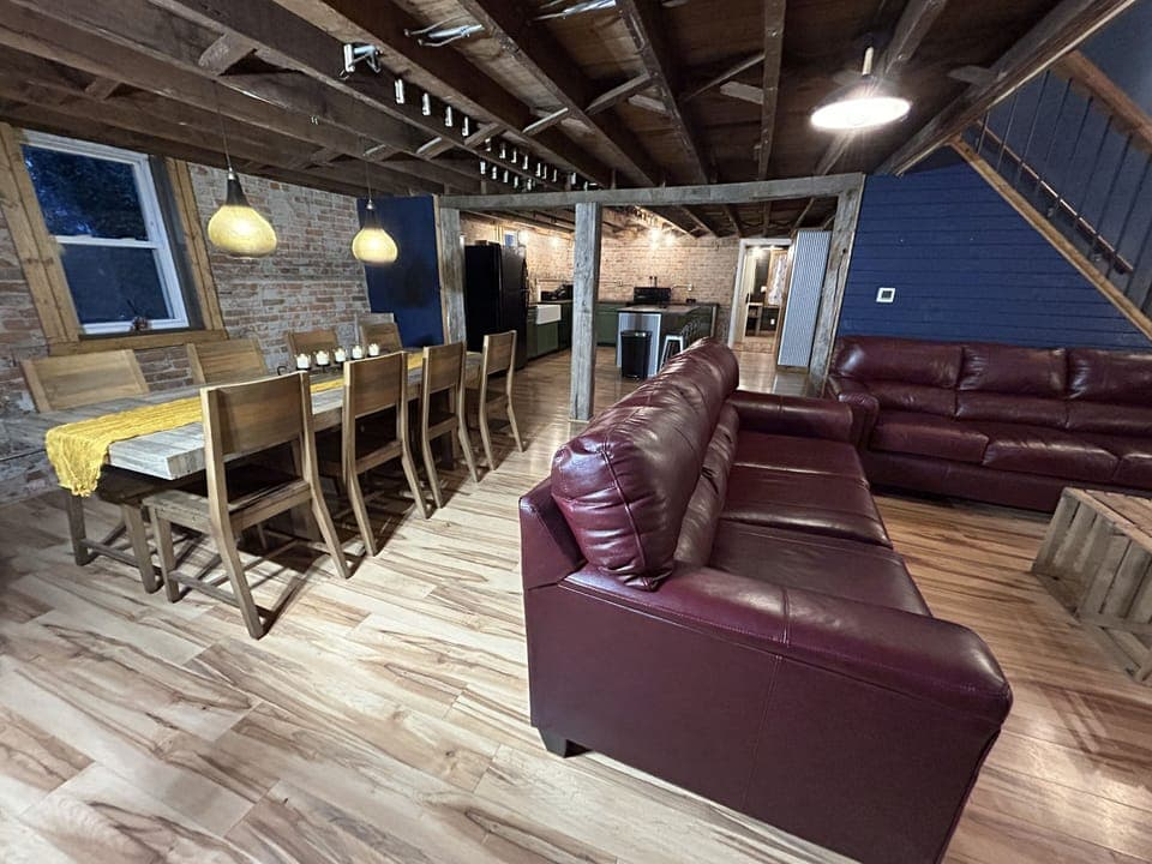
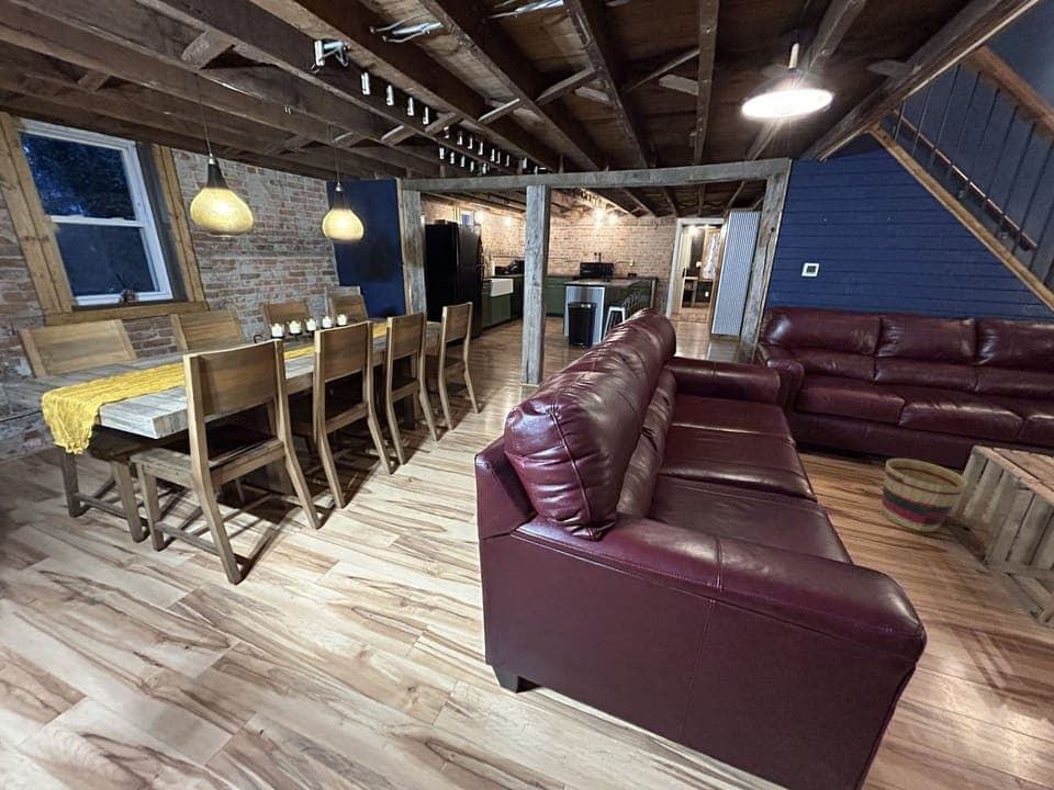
+ basket (916, 495)
